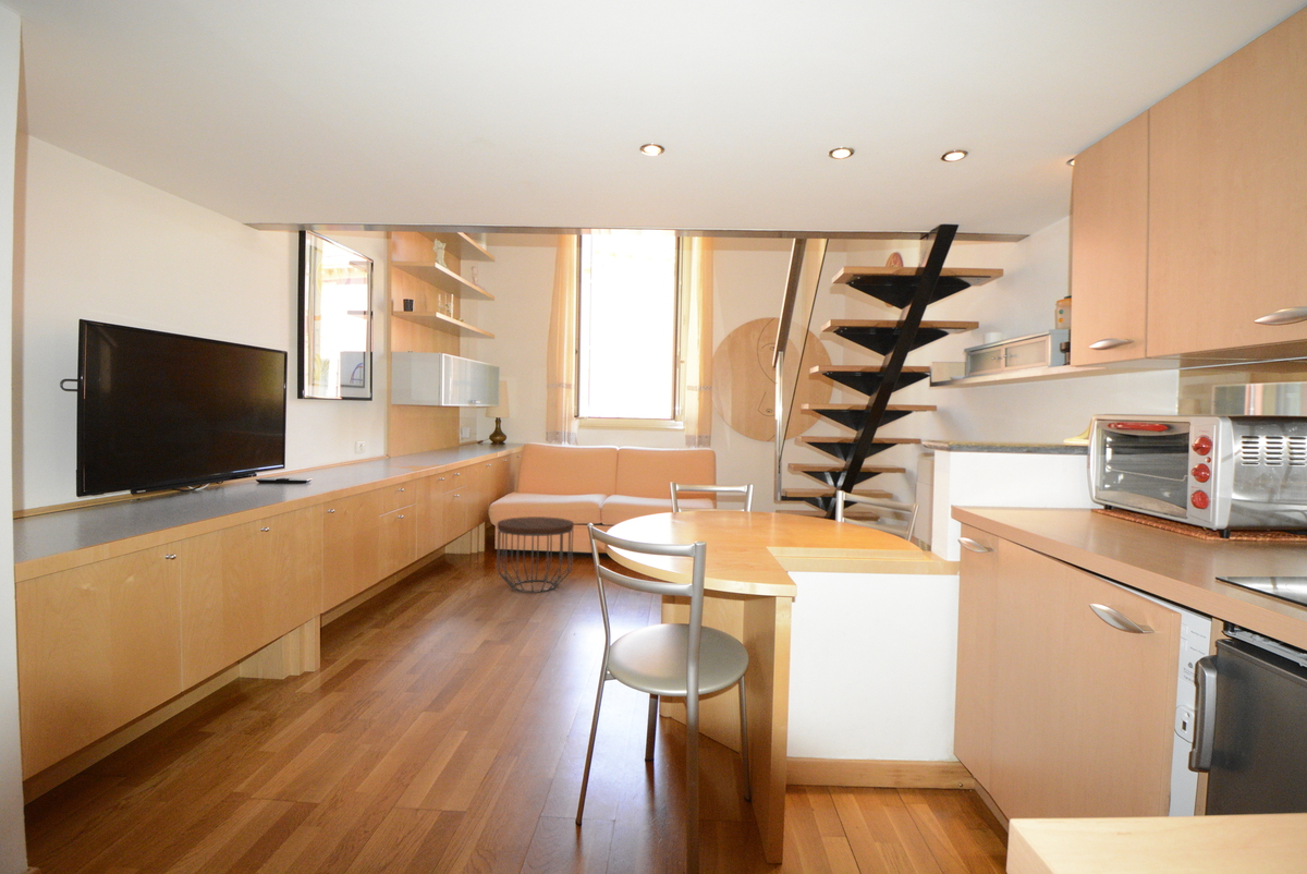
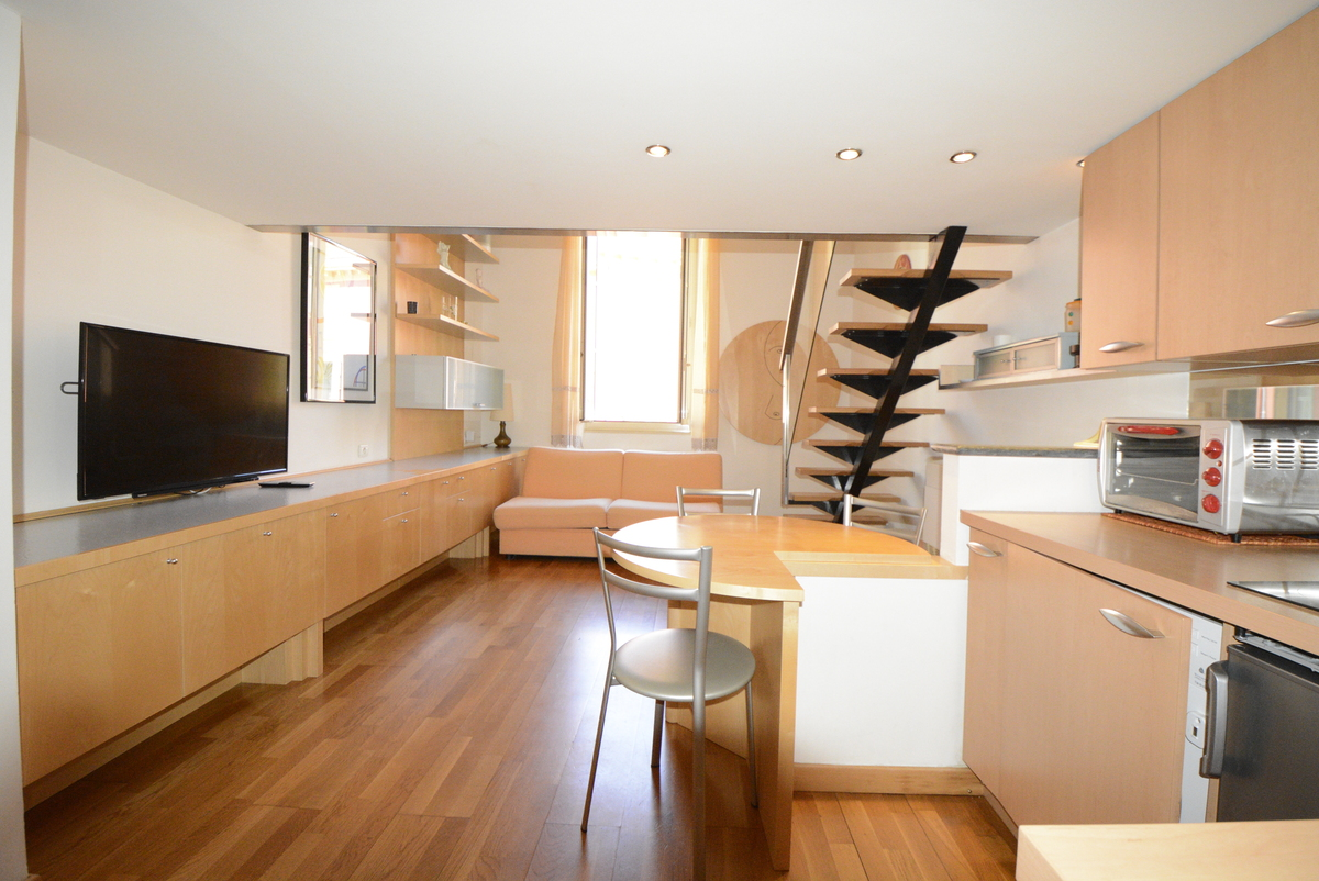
- side table (533, 554)
